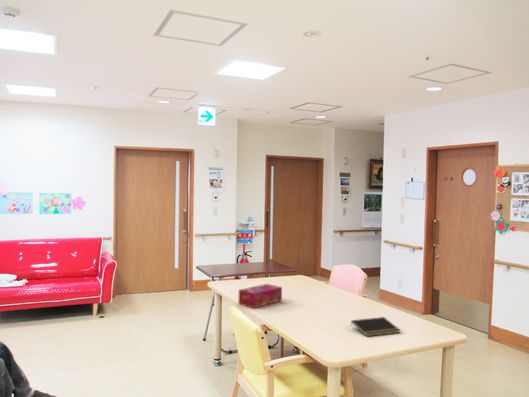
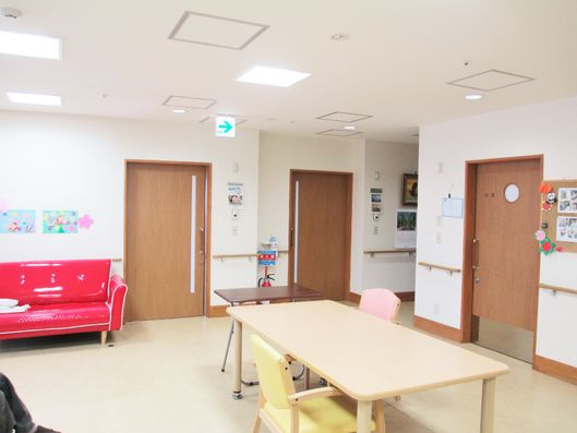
- tissue box (260, 295)
- notepad (375, 326)
